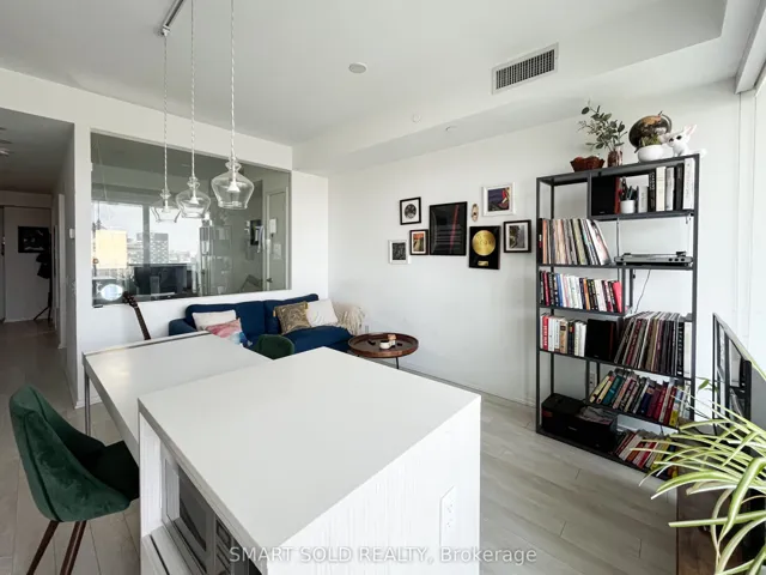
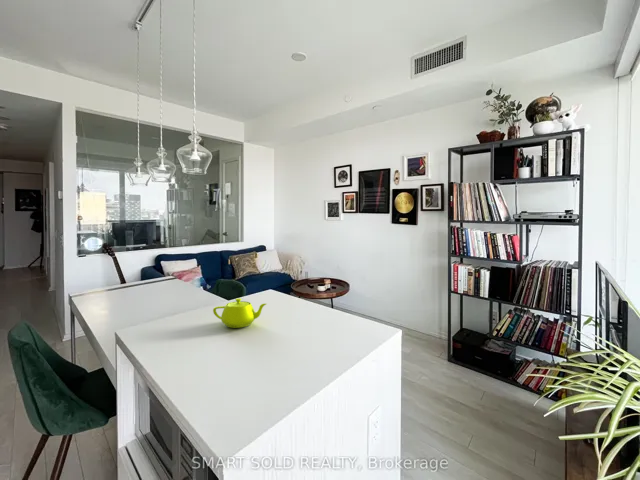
+ teapot (240, 311)
